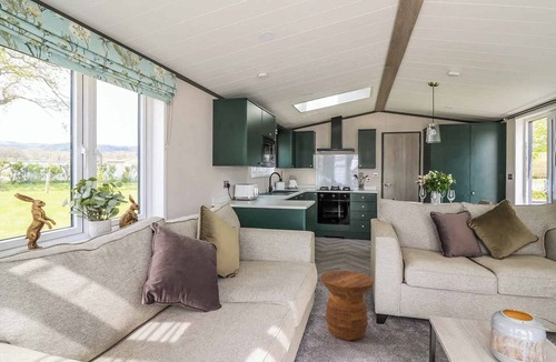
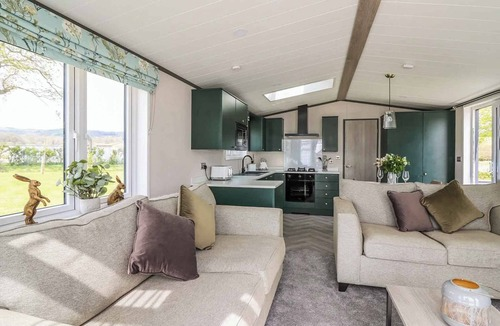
- side table (346, 304)
